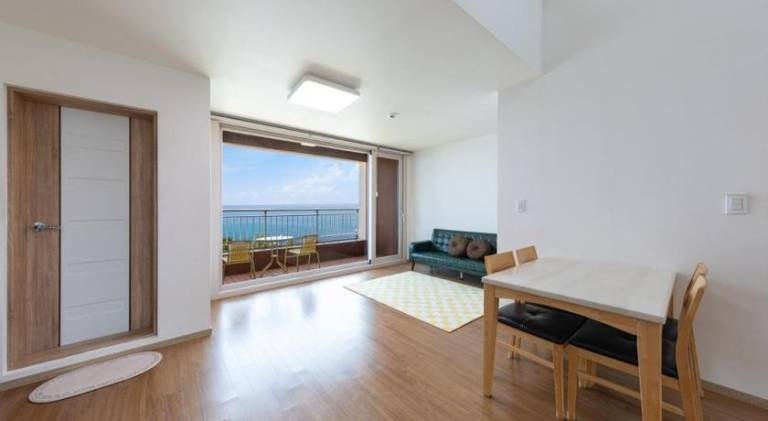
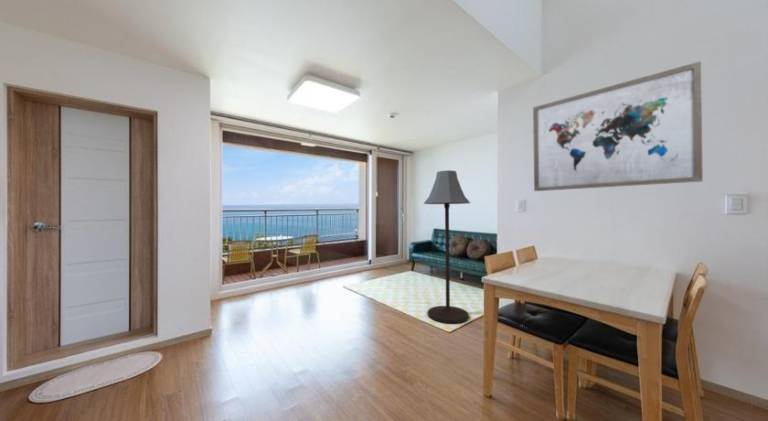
+ floor lamp (447, 243)
+ wall art (603, 137)
